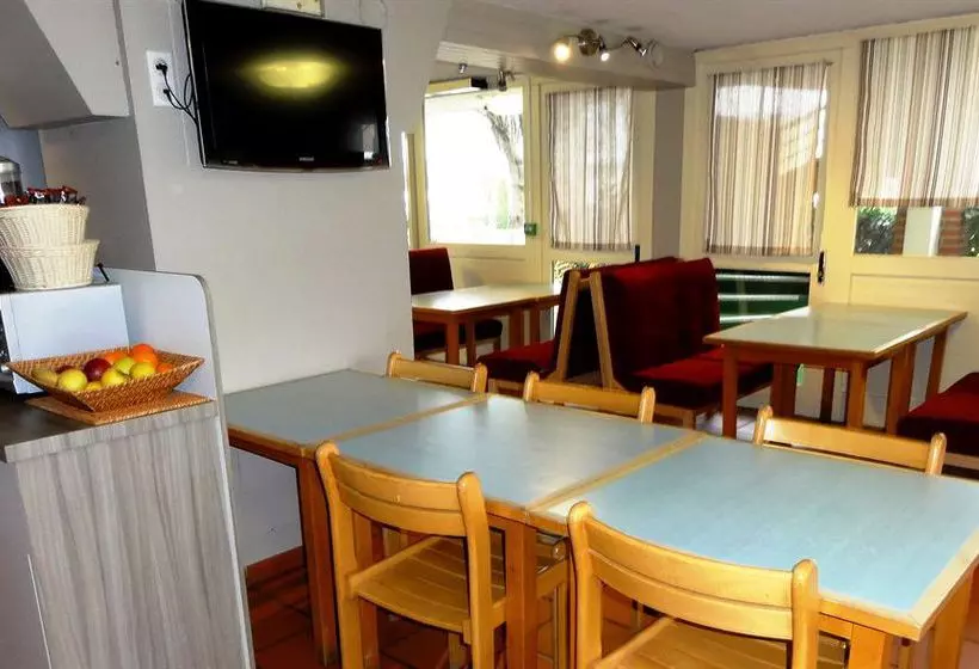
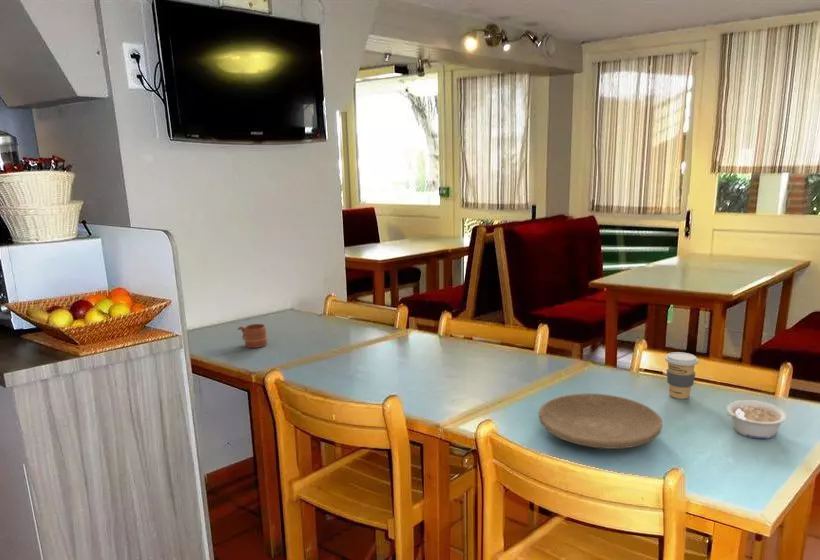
+ mug (251, 334)
+ legume (755, 419)
+ plate (598, 424)
+ coffee cup (680, 375)
